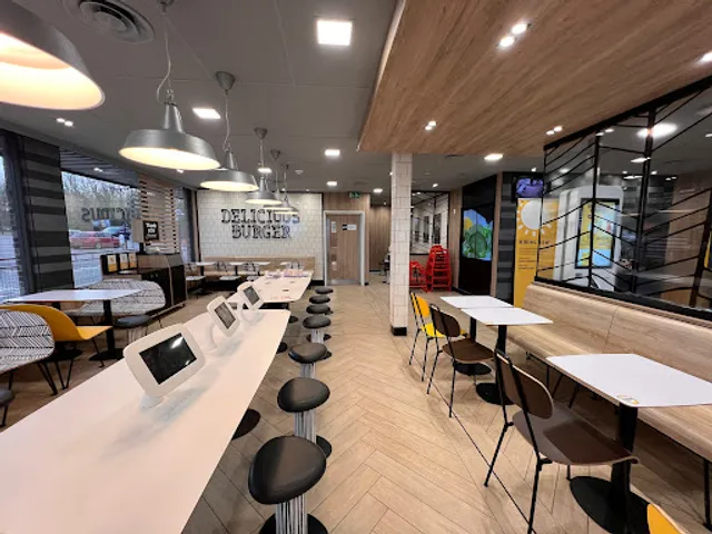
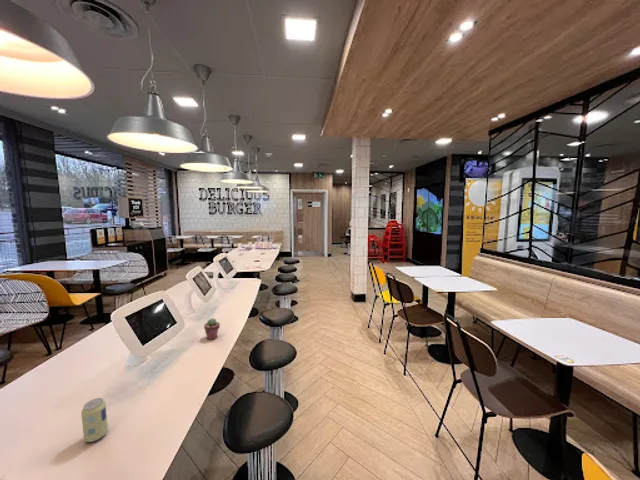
+ beverage can (94, 419)
+ potted succulent (212, 328)
